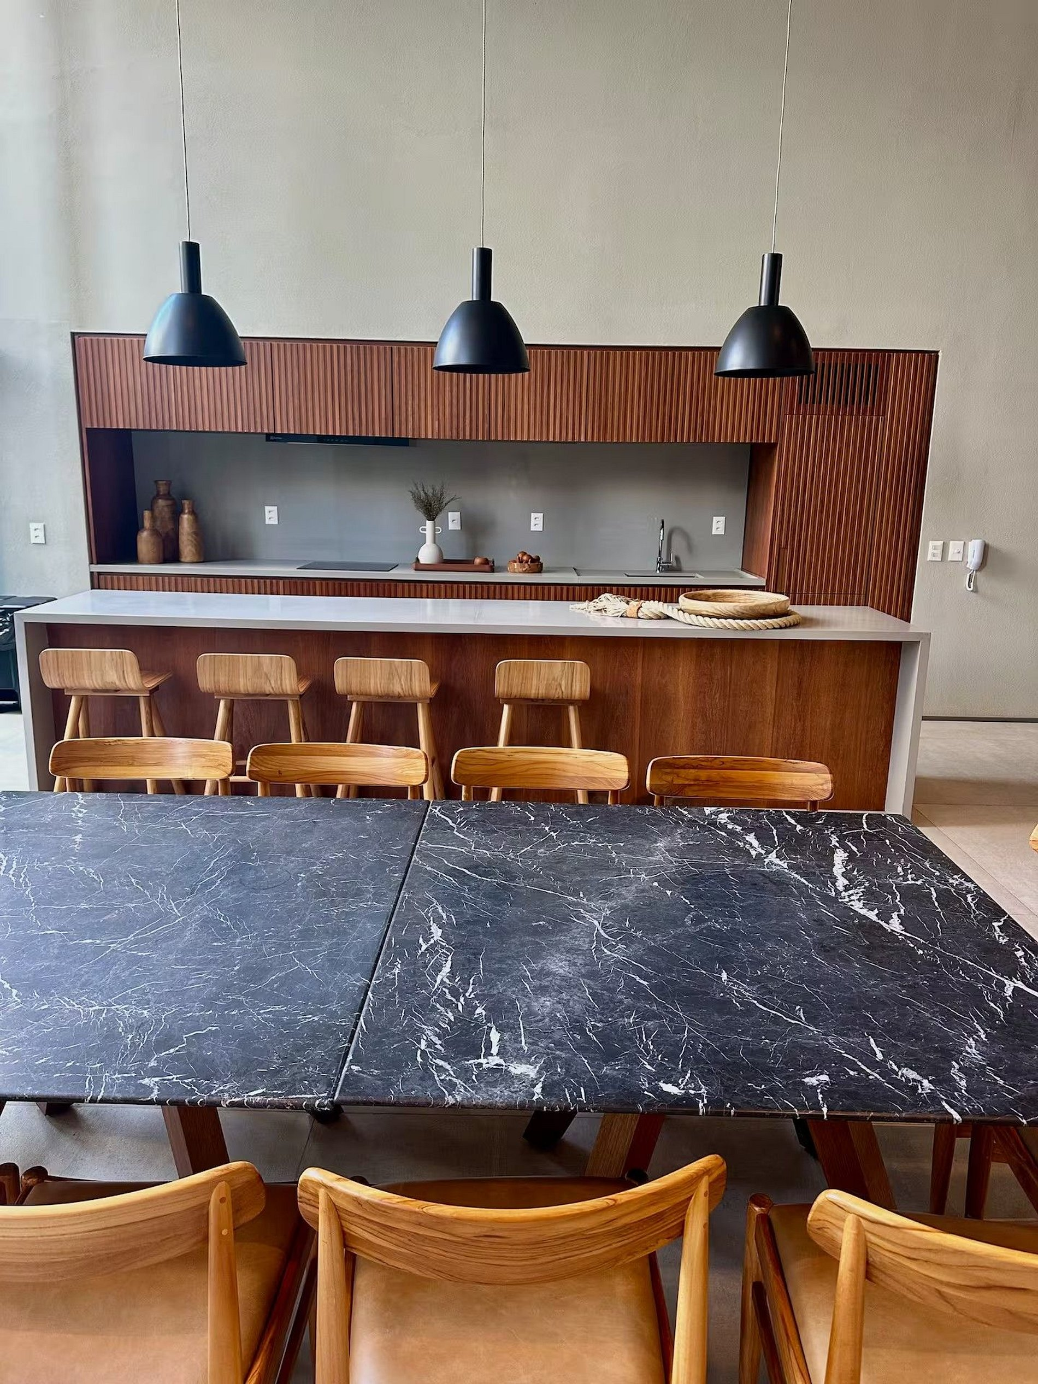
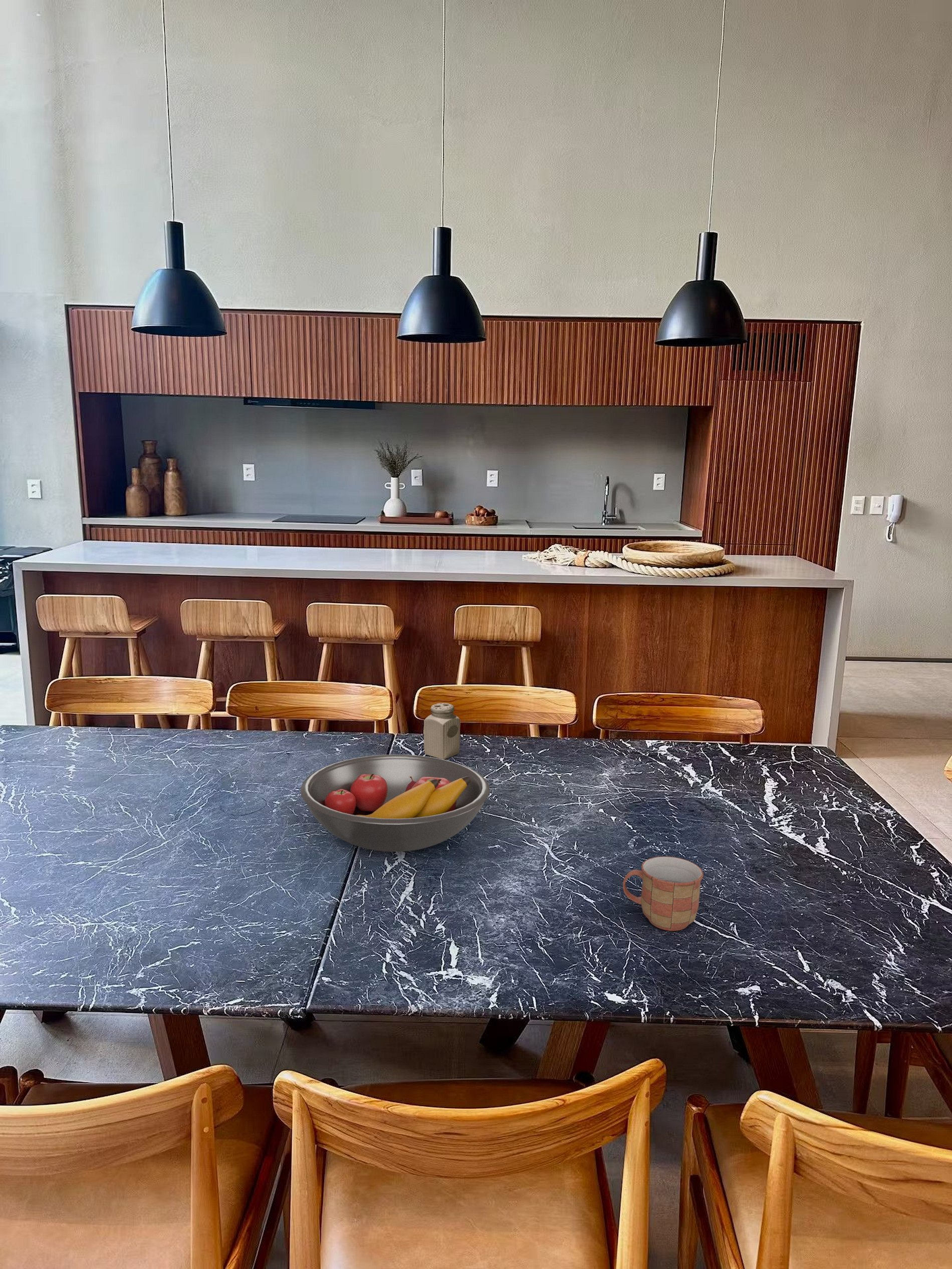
+ salt shaker (442, 729)
+ fruit bowl (395, 803)
+ mug (661, 893)
